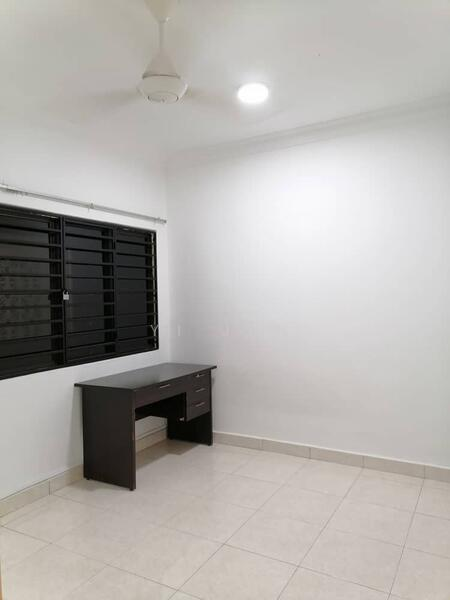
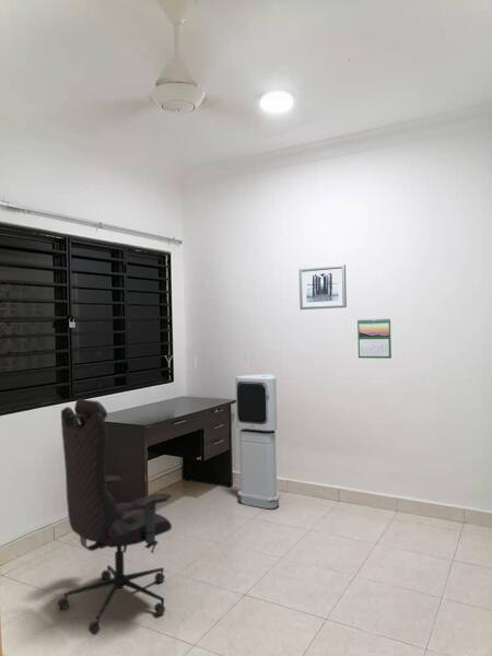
+ wall art (321, 288)
+ calendar (374, 338)
+ air purifier (263, 437)
+ office chair (114, 499)
